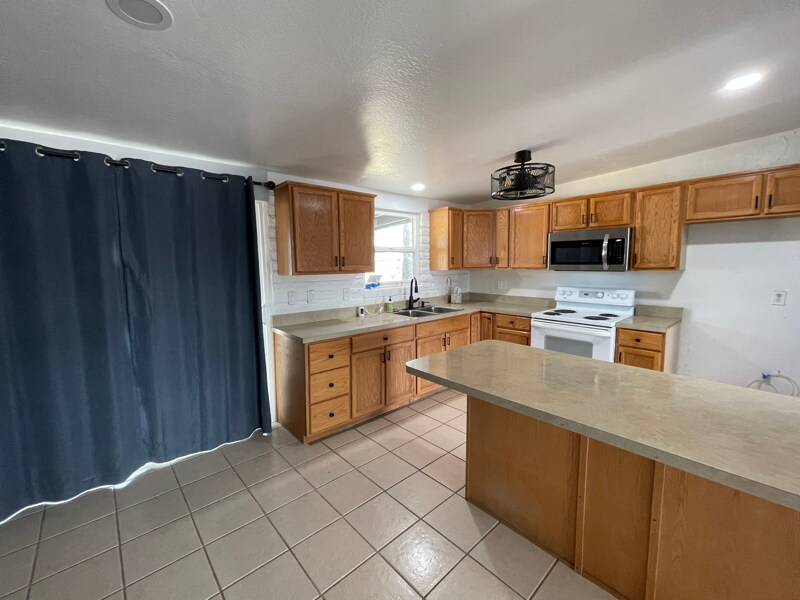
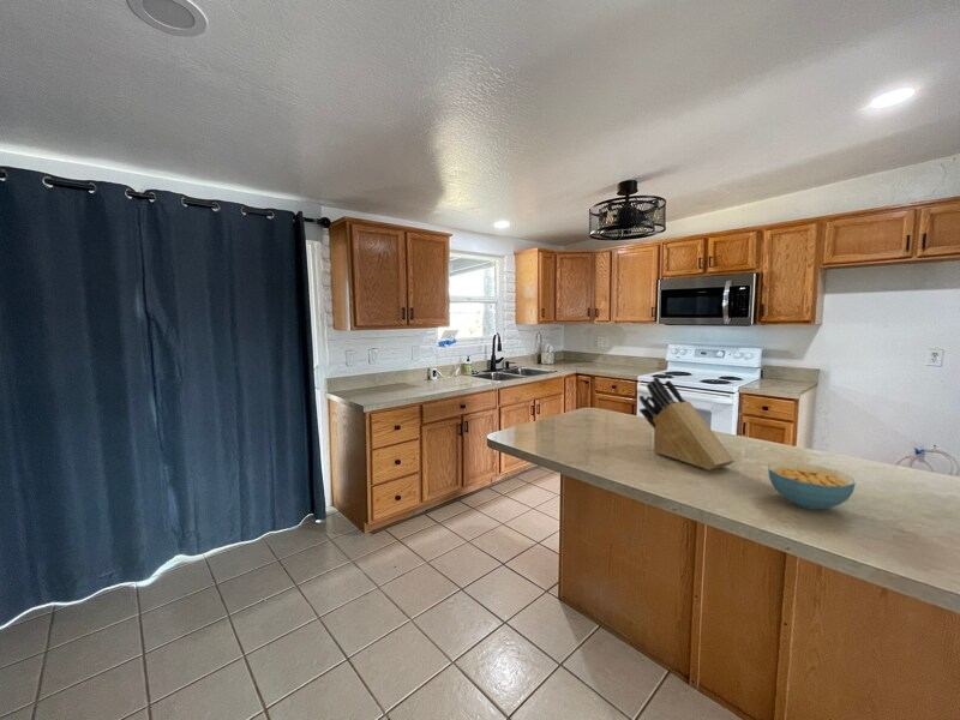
+ knife block (682, 418)
+ cereal bowl (808, 488)
